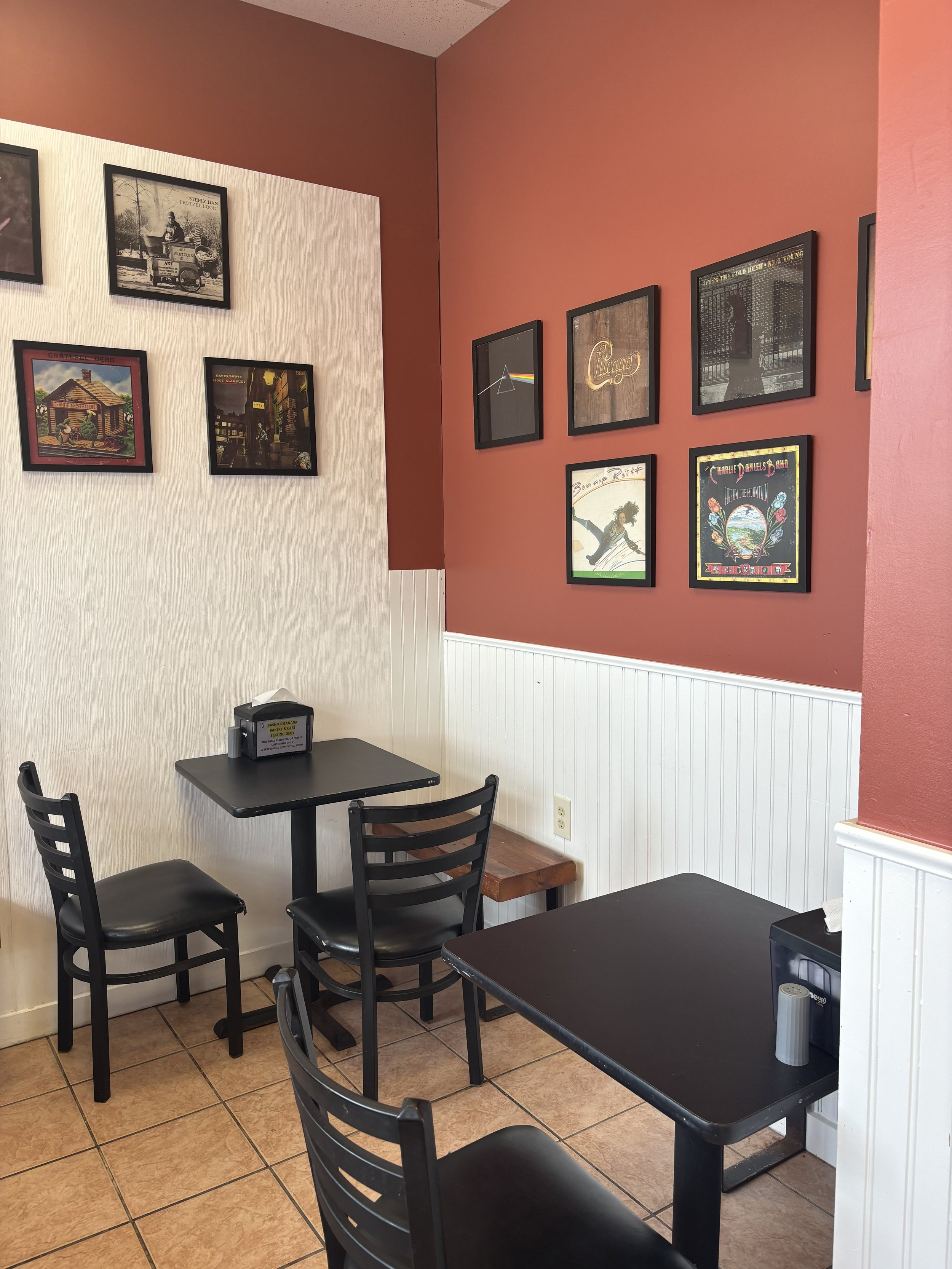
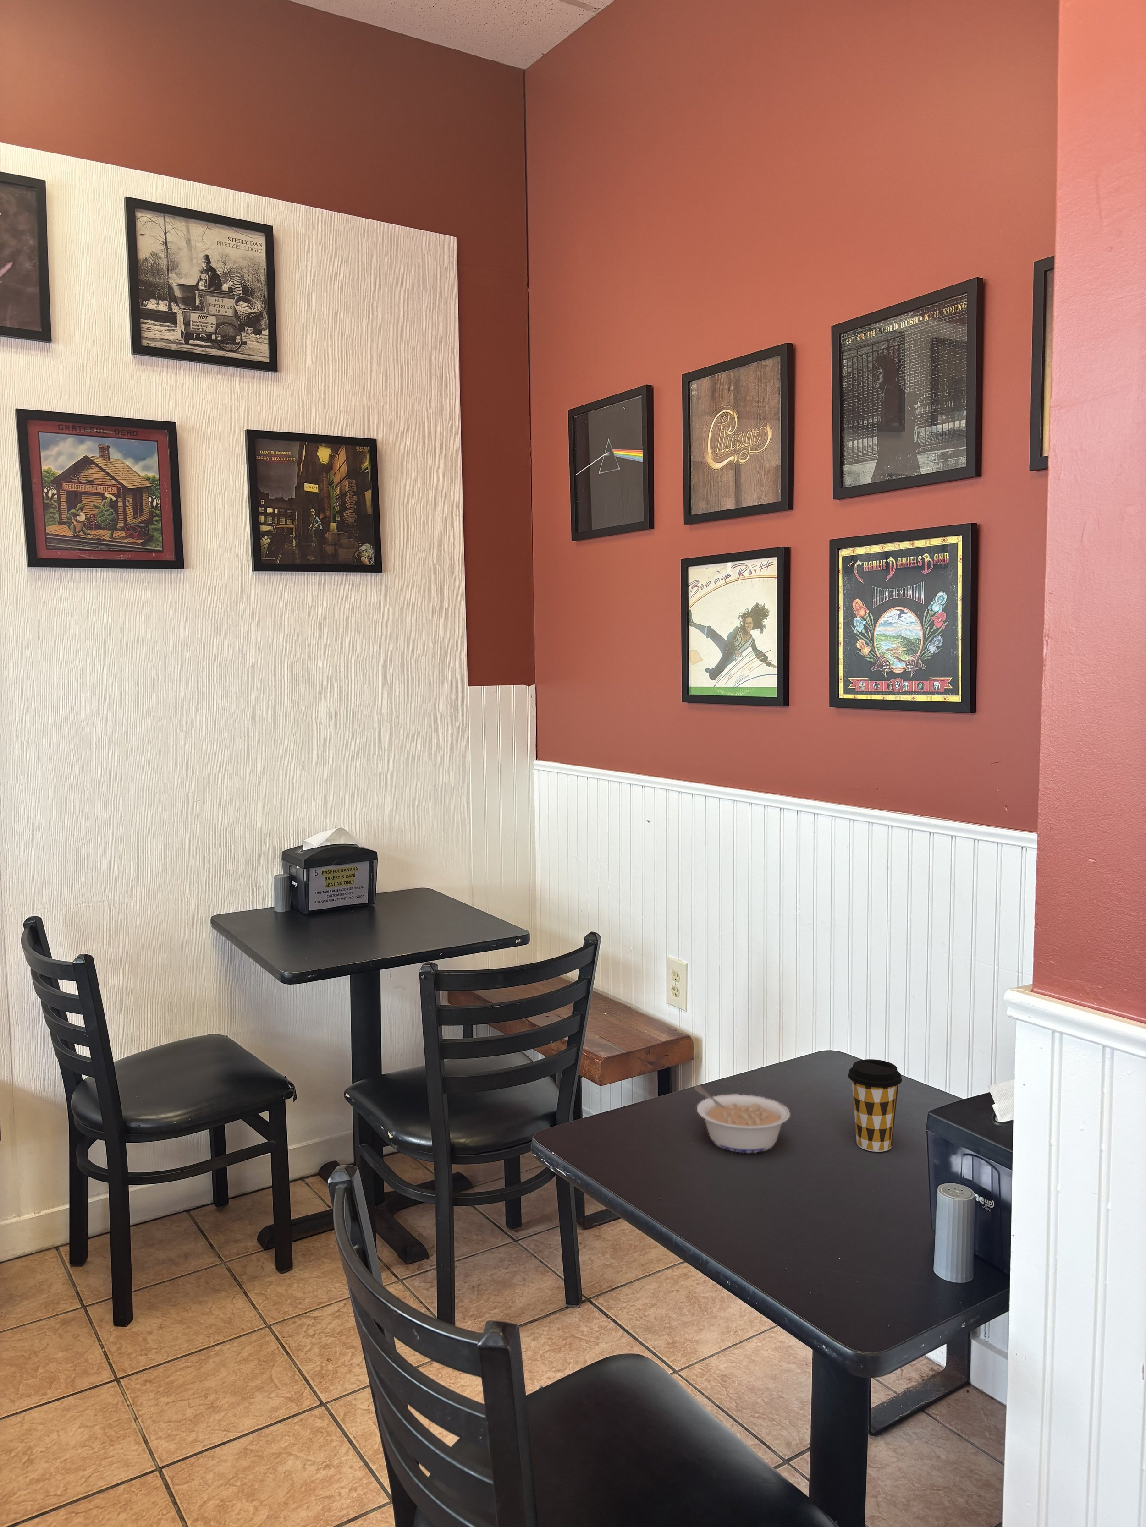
+ legume (739, 1121)
+ coffee cup (874, 1106)
